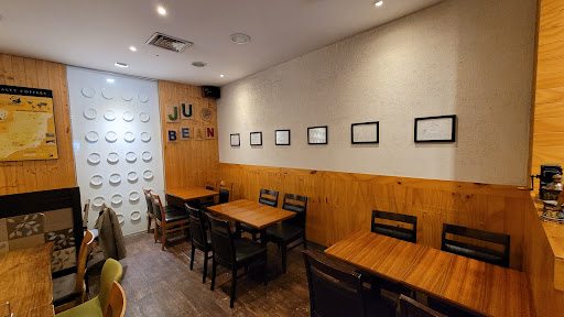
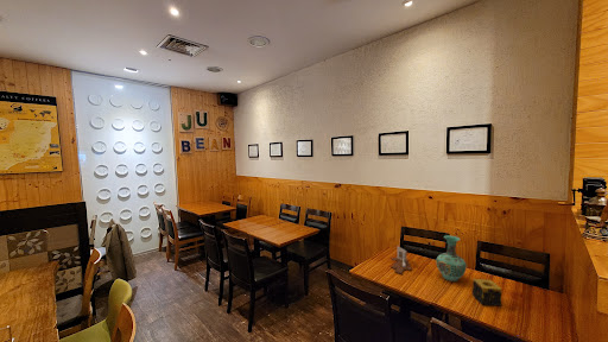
+ candle (486, 291)
+ vase (450, 258)
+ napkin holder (399, 258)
